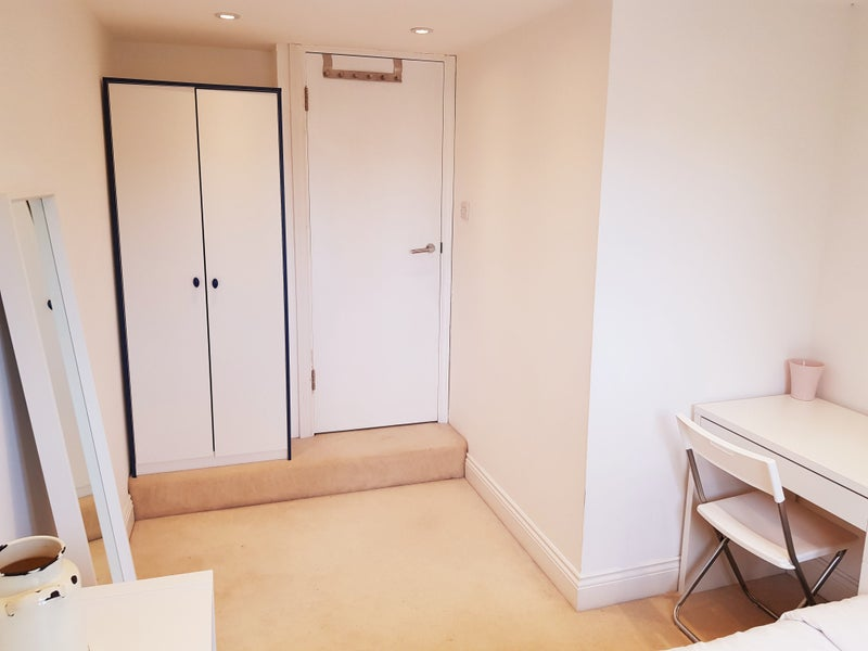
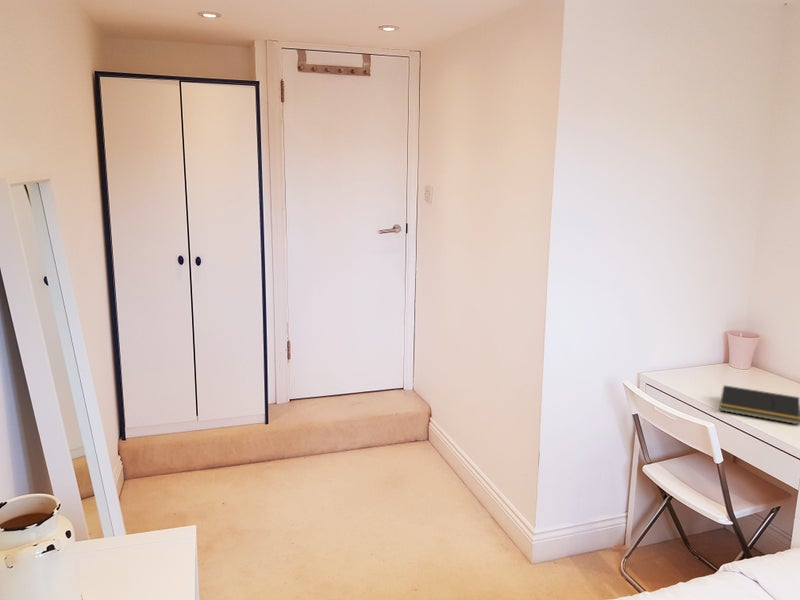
+ notepad (759, 403)
